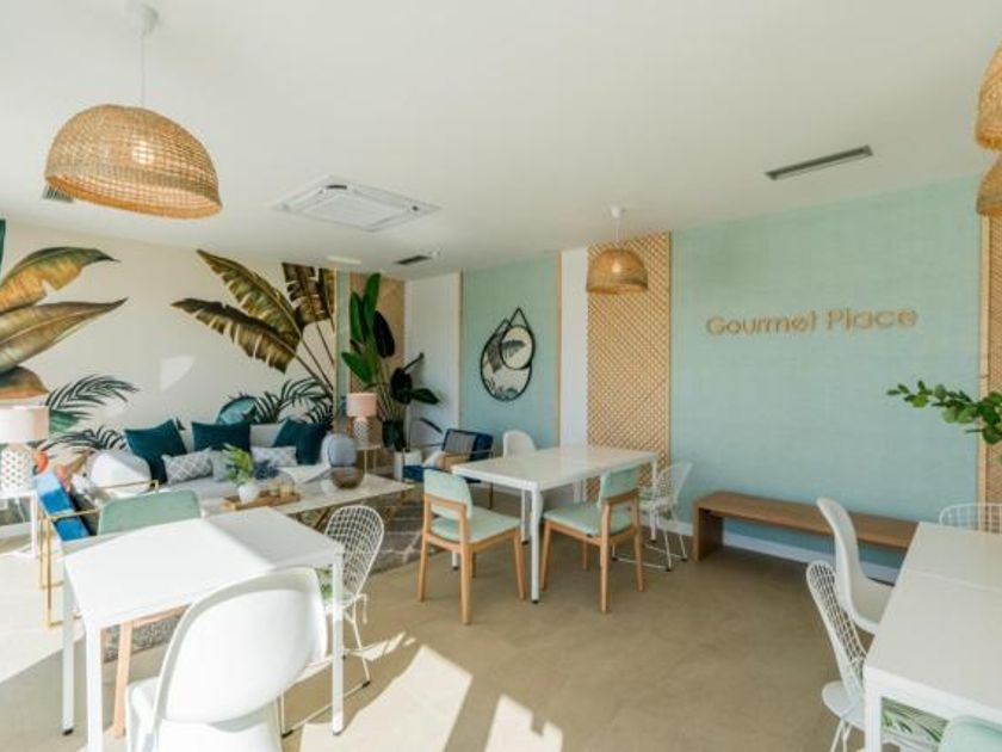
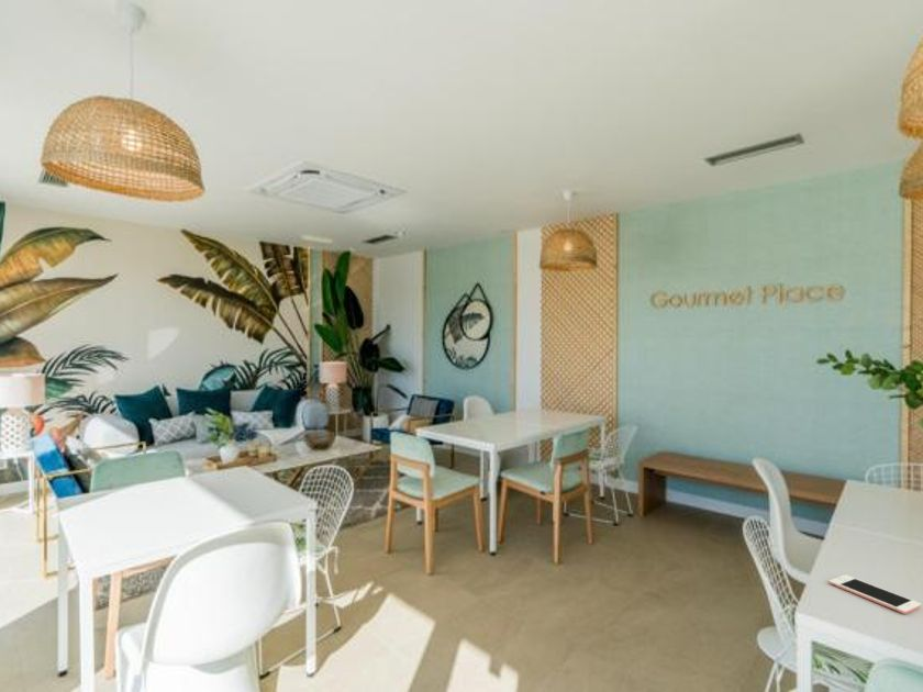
+ cell phone (872, 592)
